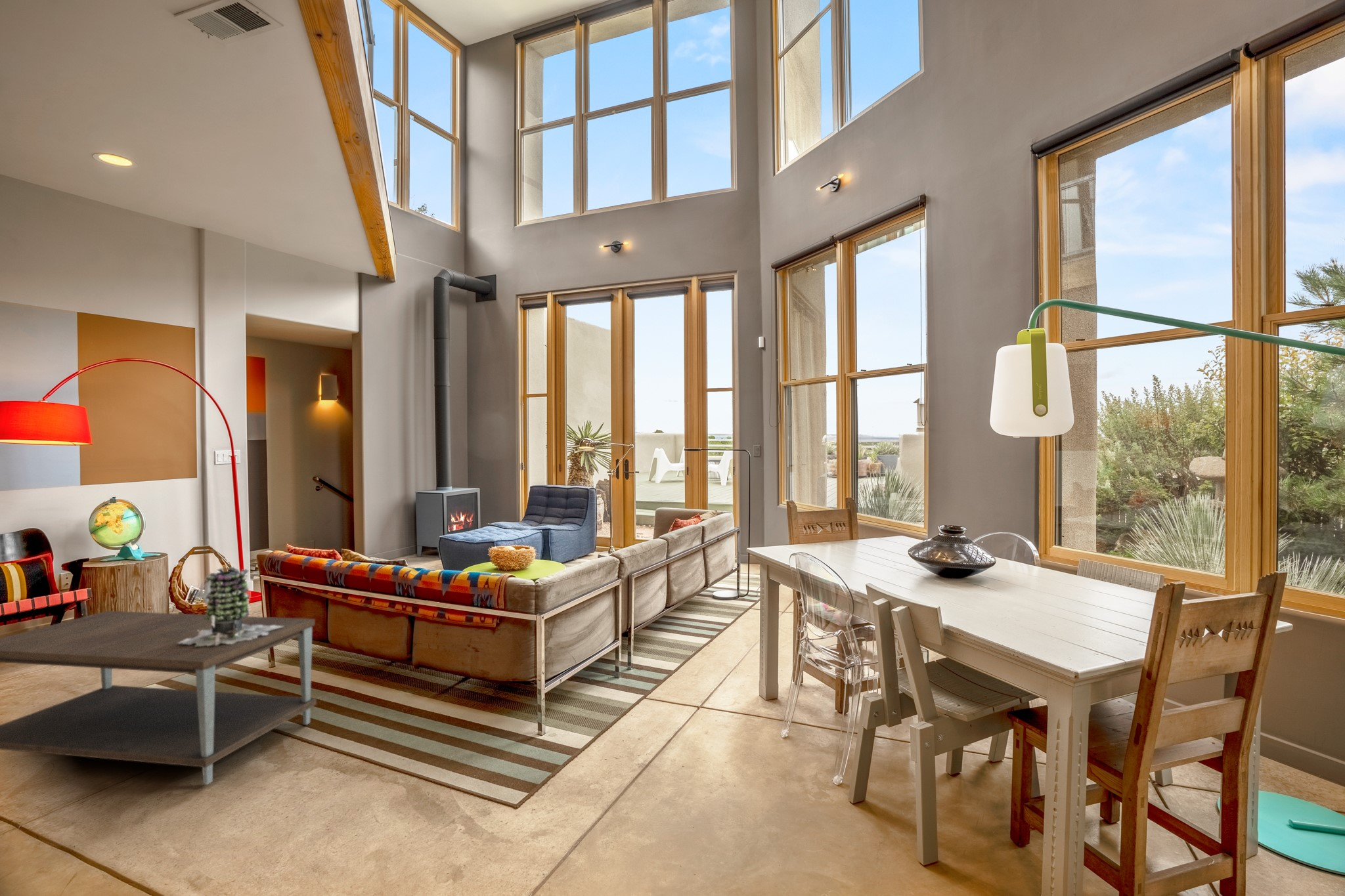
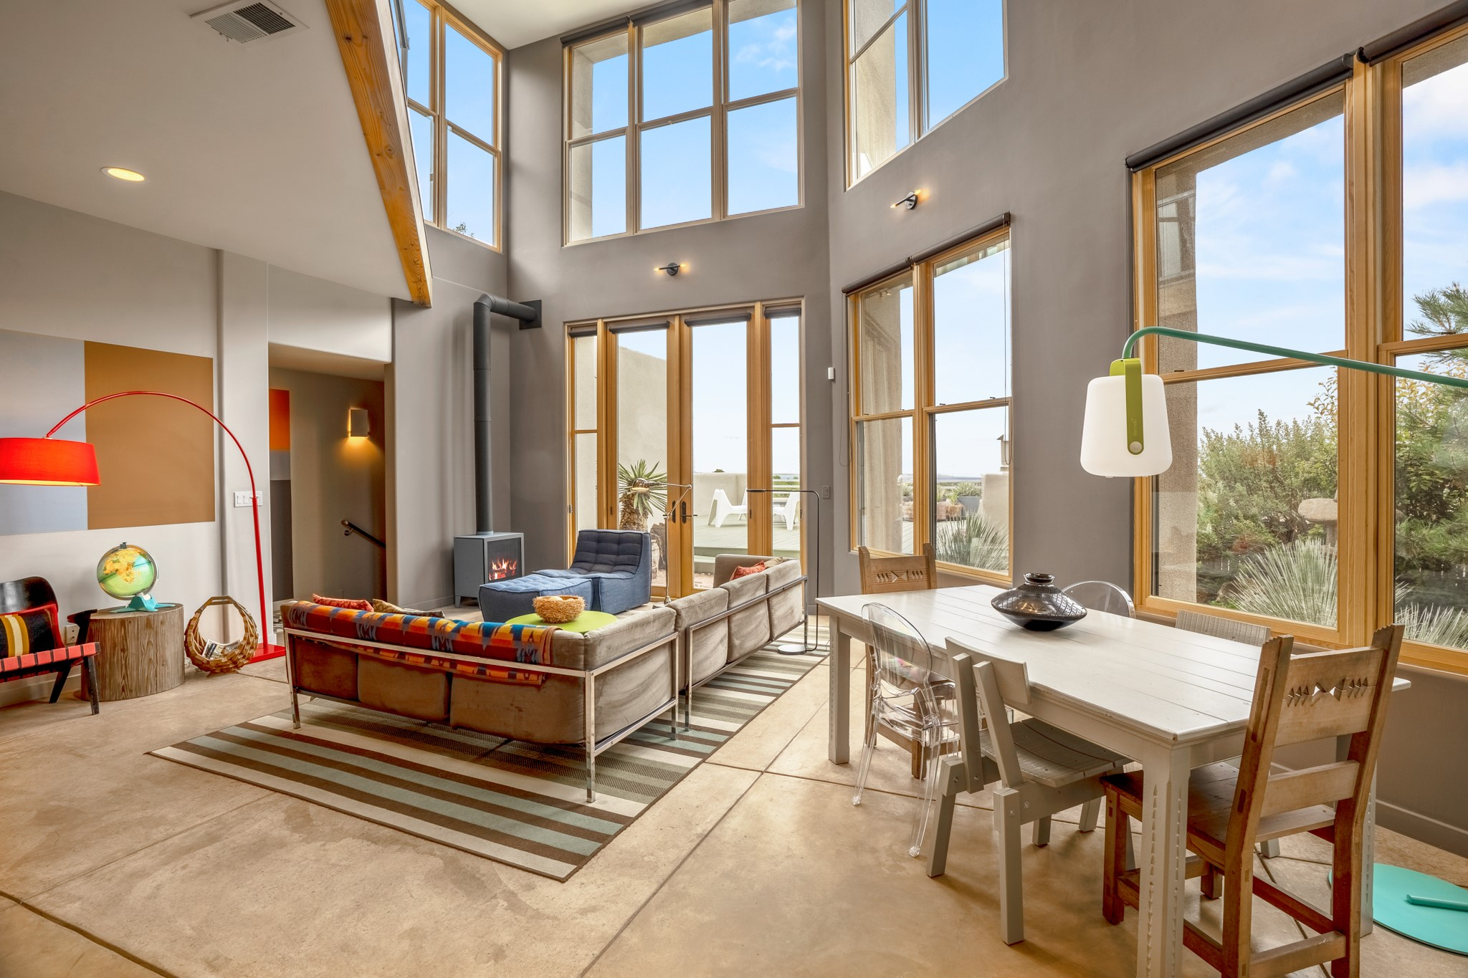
- succulent plant (229, 599)
- coffee table (150, 688)
